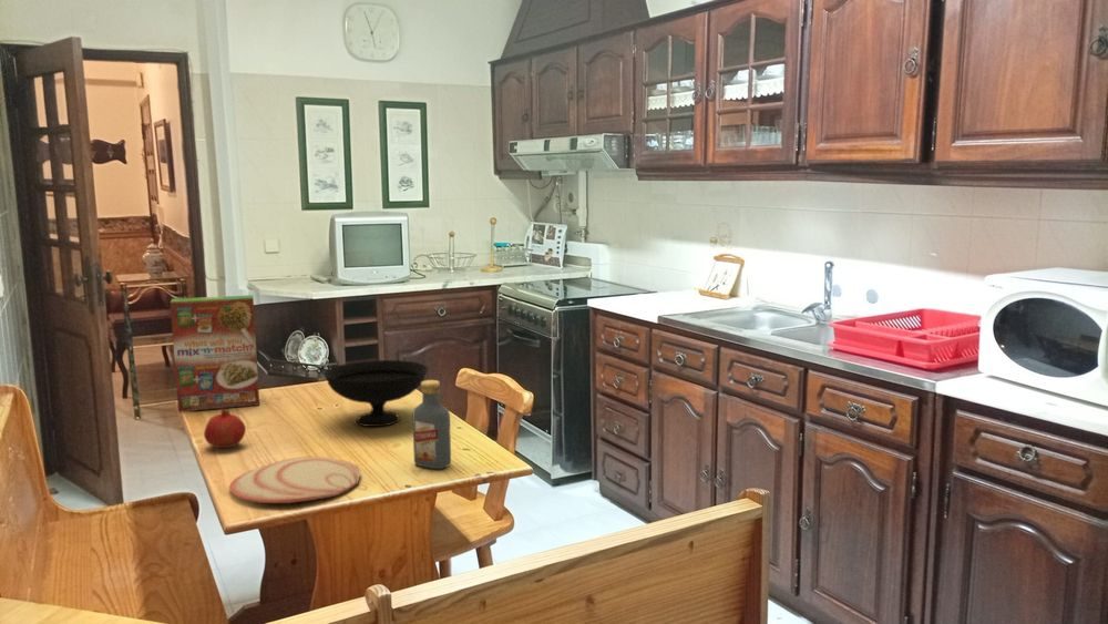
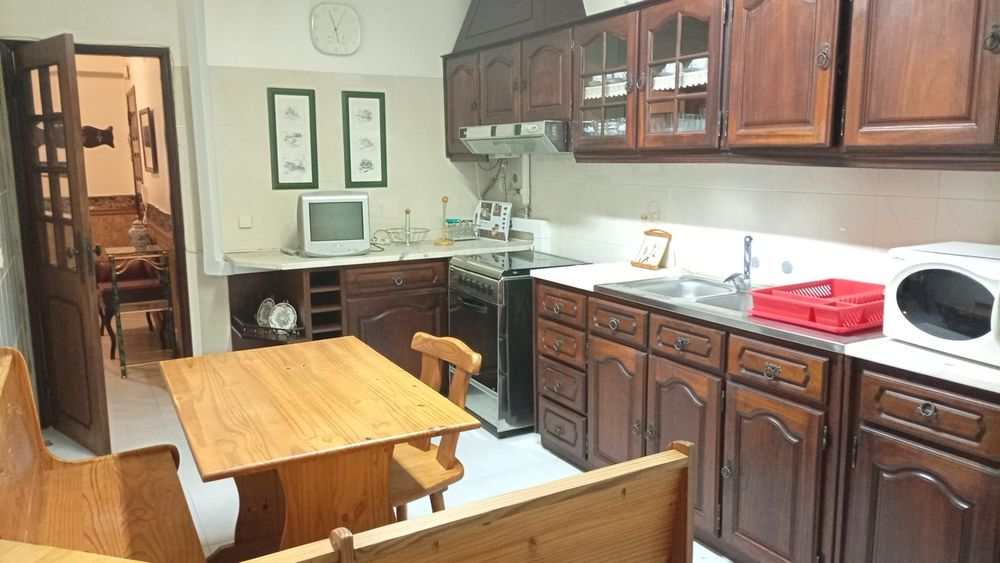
- bowl (377, 396)
- cereal box (216, 351)
- plate (296, 474)
- fruit (224, 427)
- vodka (431, 423)
